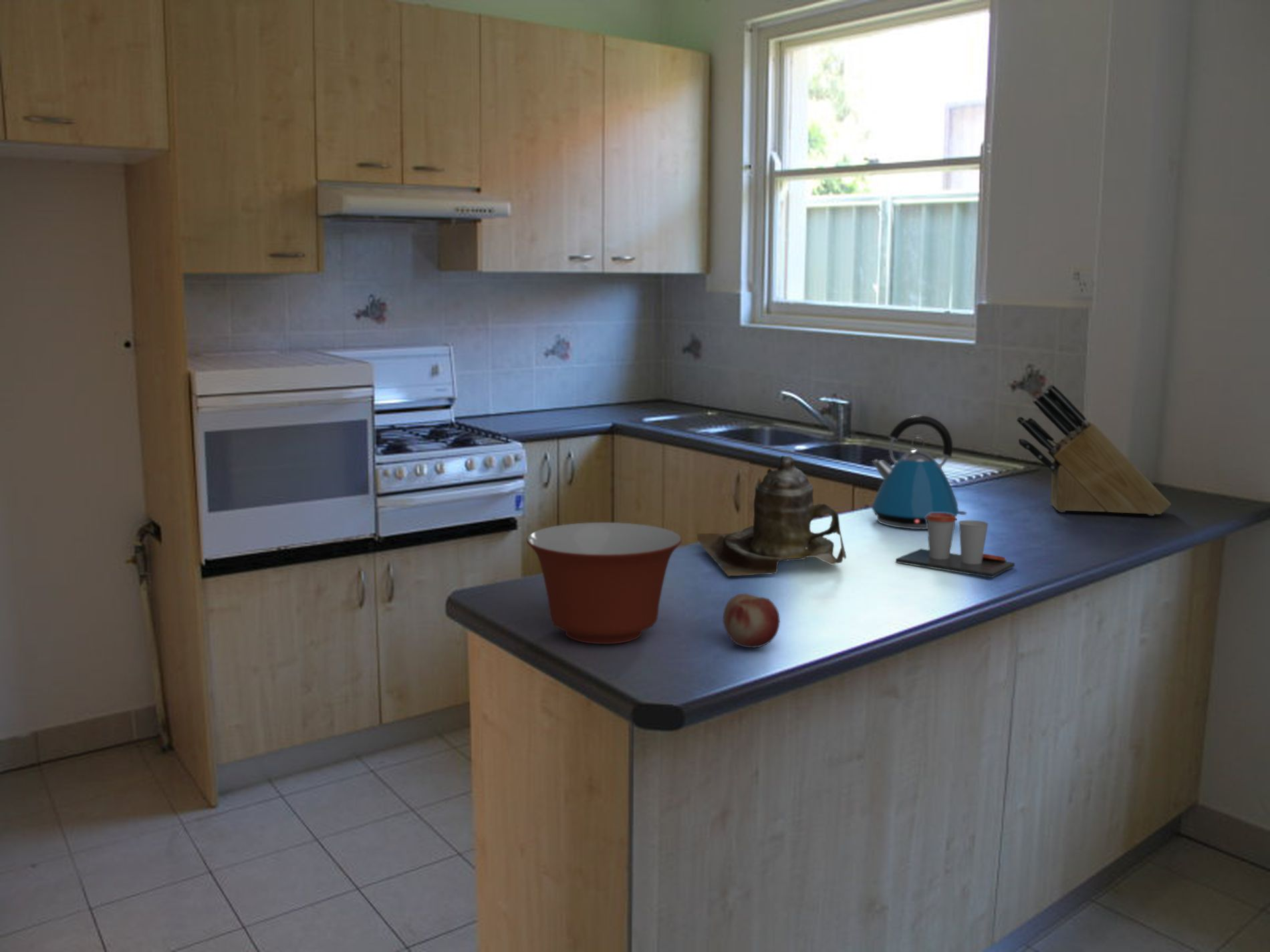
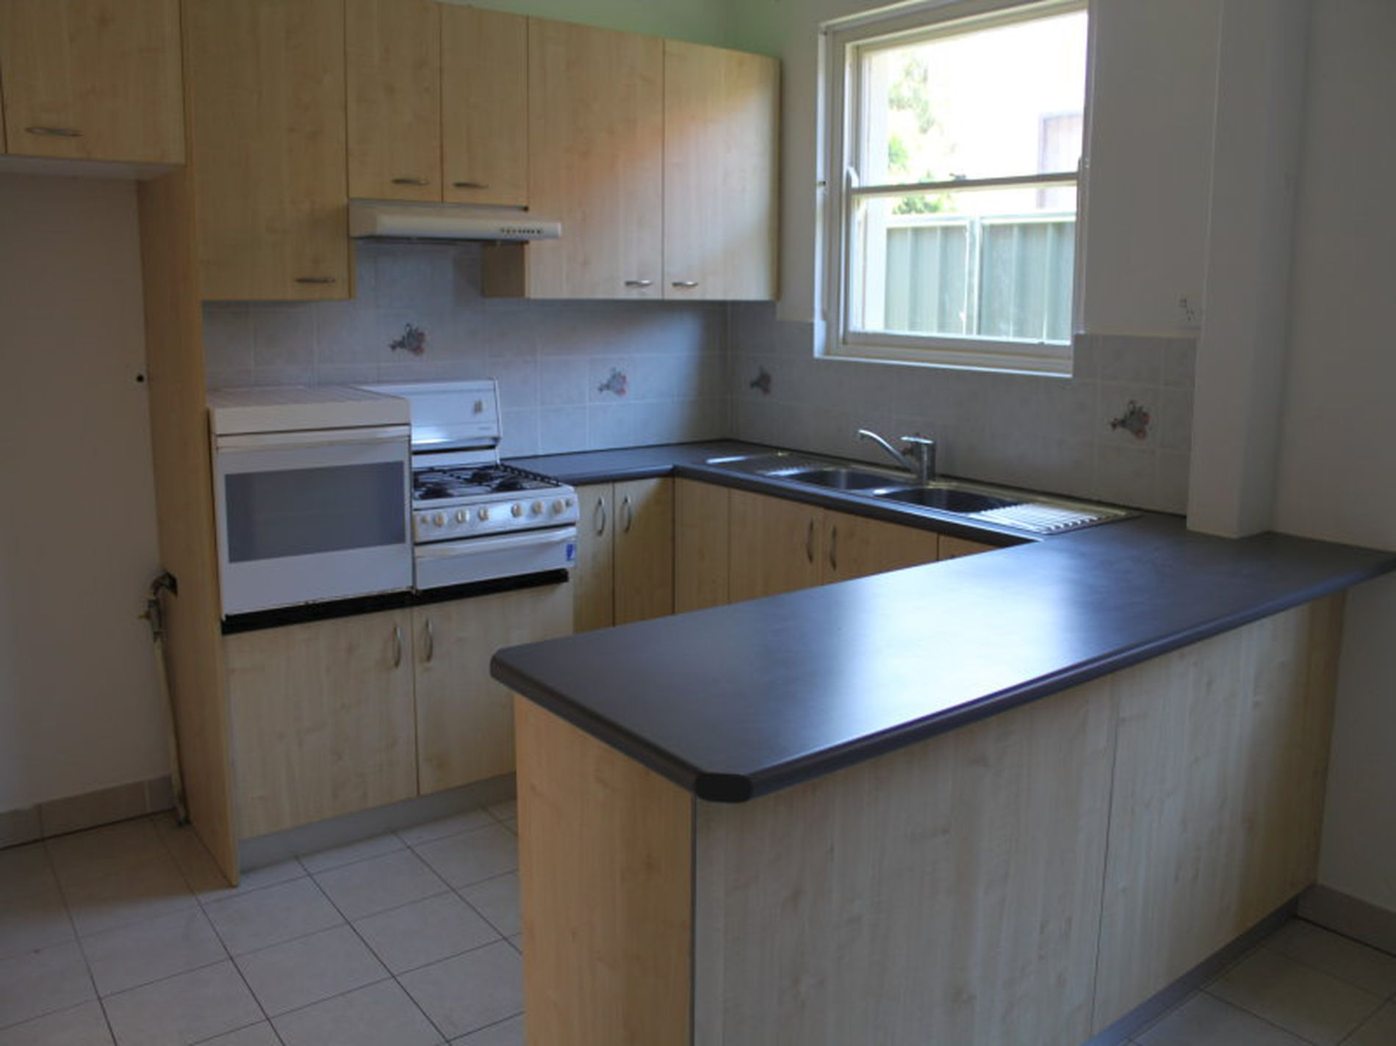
- cup (960, 540)
- mixing bowl (604, 585)
- kettle (920, 469)
- teapot (771, 507)
- fruit (751, 620)
- knife block (1092, 448)
